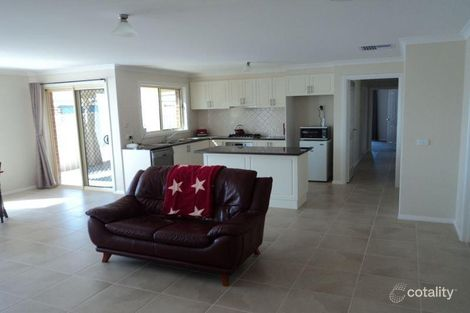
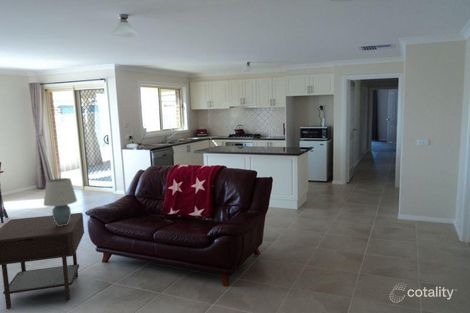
+ side table (42, 258)
+ table lamp (60, 202)
